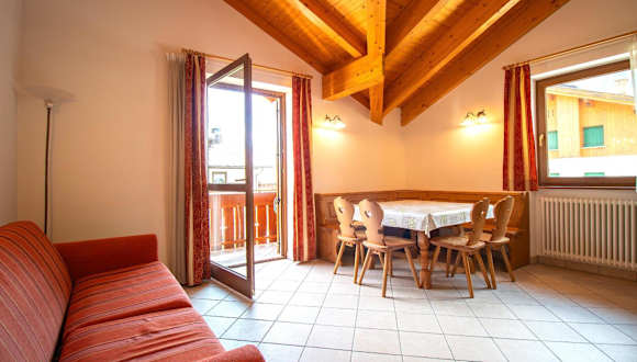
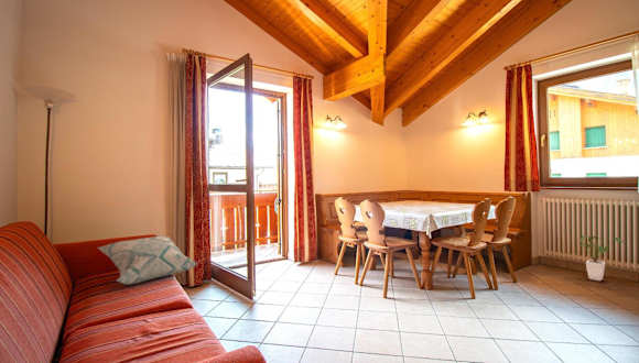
+ decorative pillow (148, 257)
+ house plant (598, 256)
